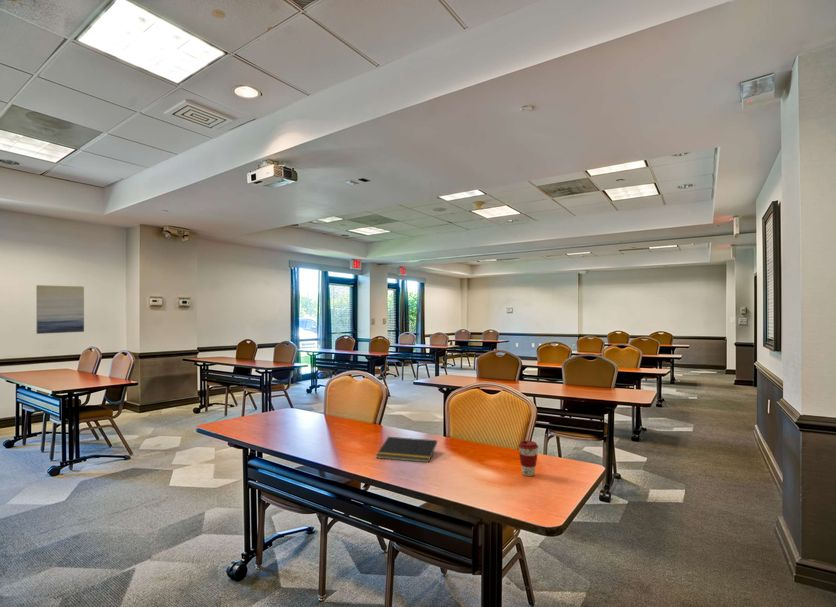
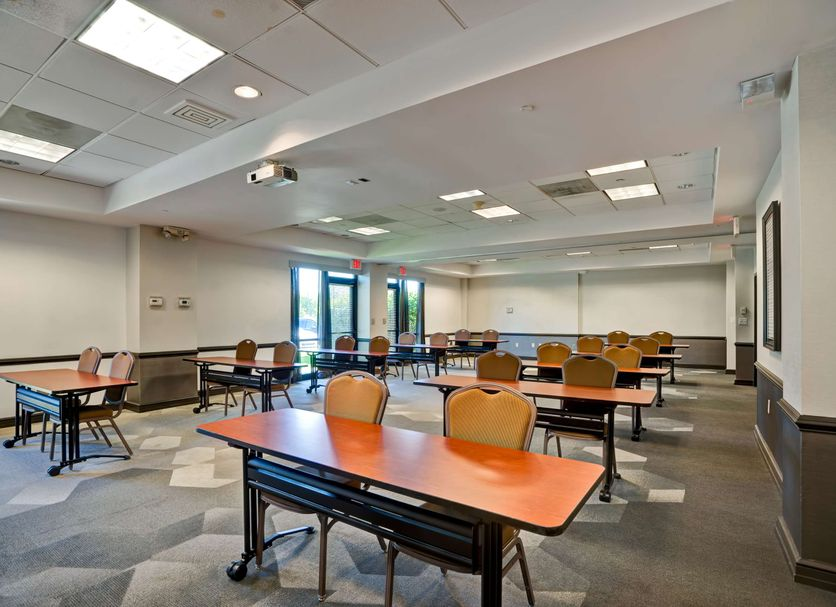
- notepad (407, 448)
- coffee cup (528, 458)
- wall art (61, 309)
